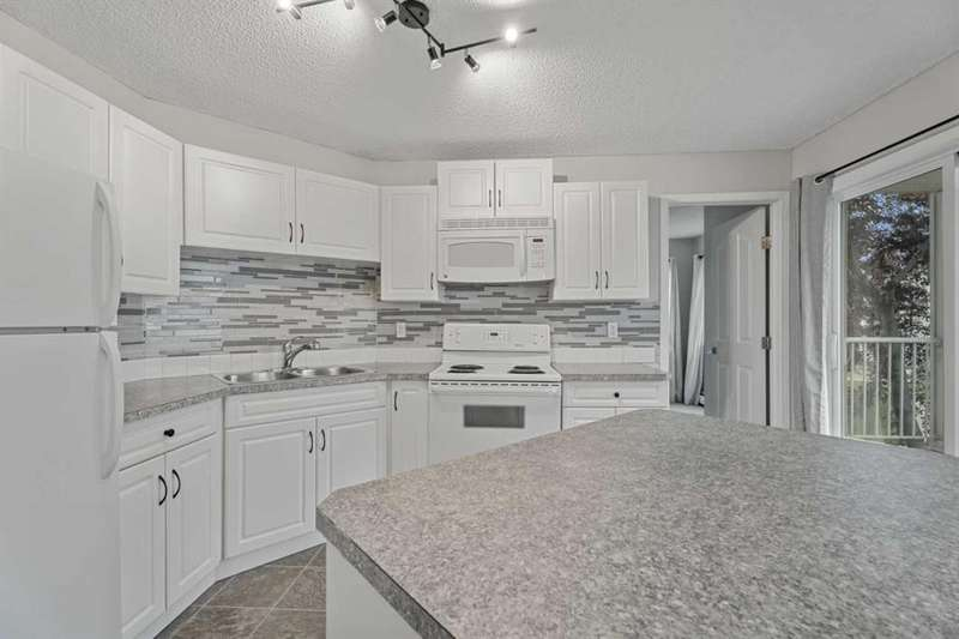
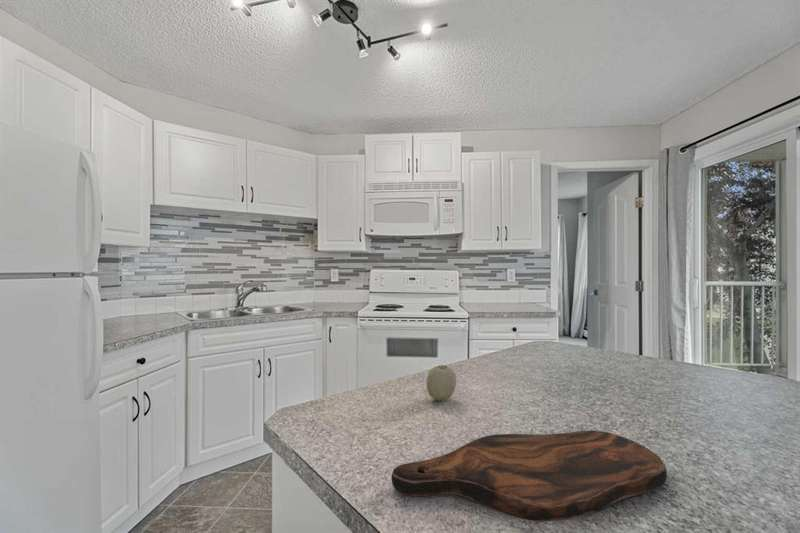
+ fruit (441, 382)
+ cutting board (533, 470)
